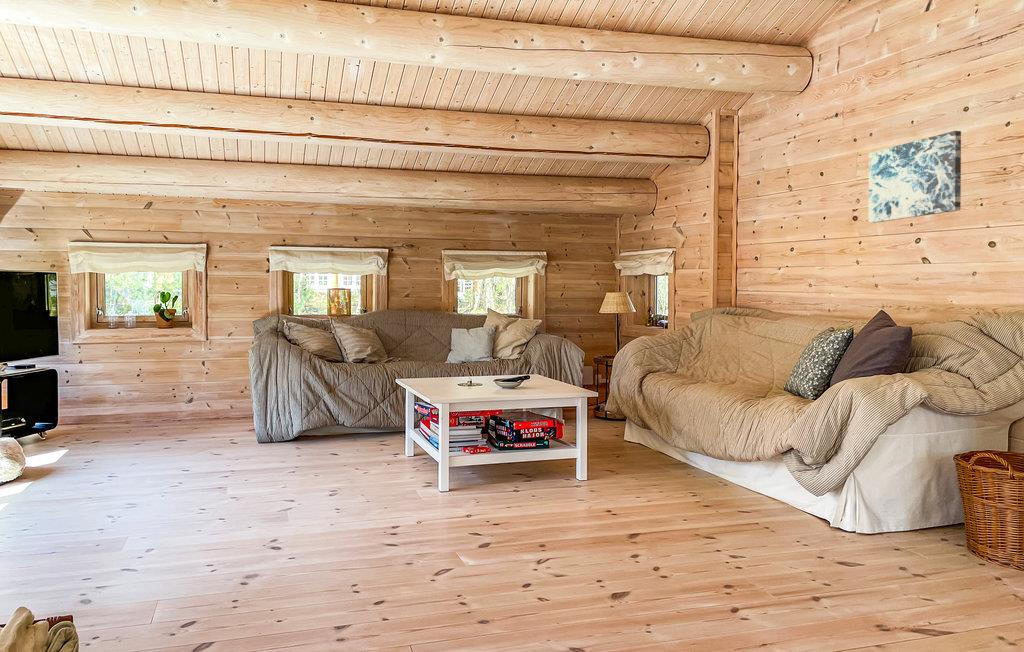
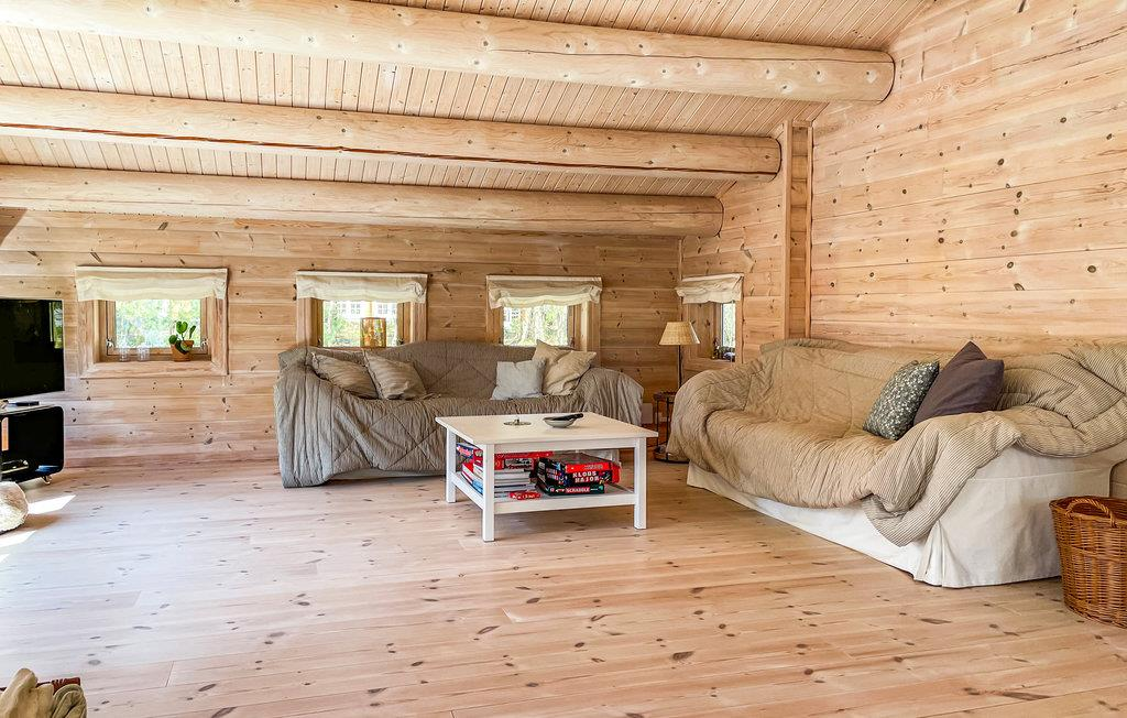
- wall art (912, 179)
